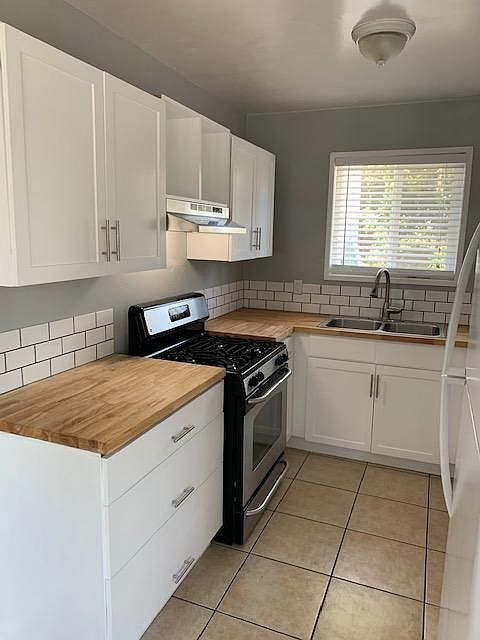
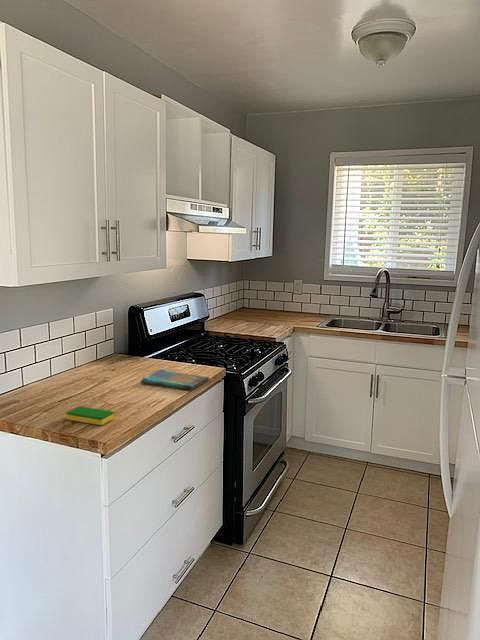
+ dish towel (175, 378)
+ dish sponge (90, 415)
